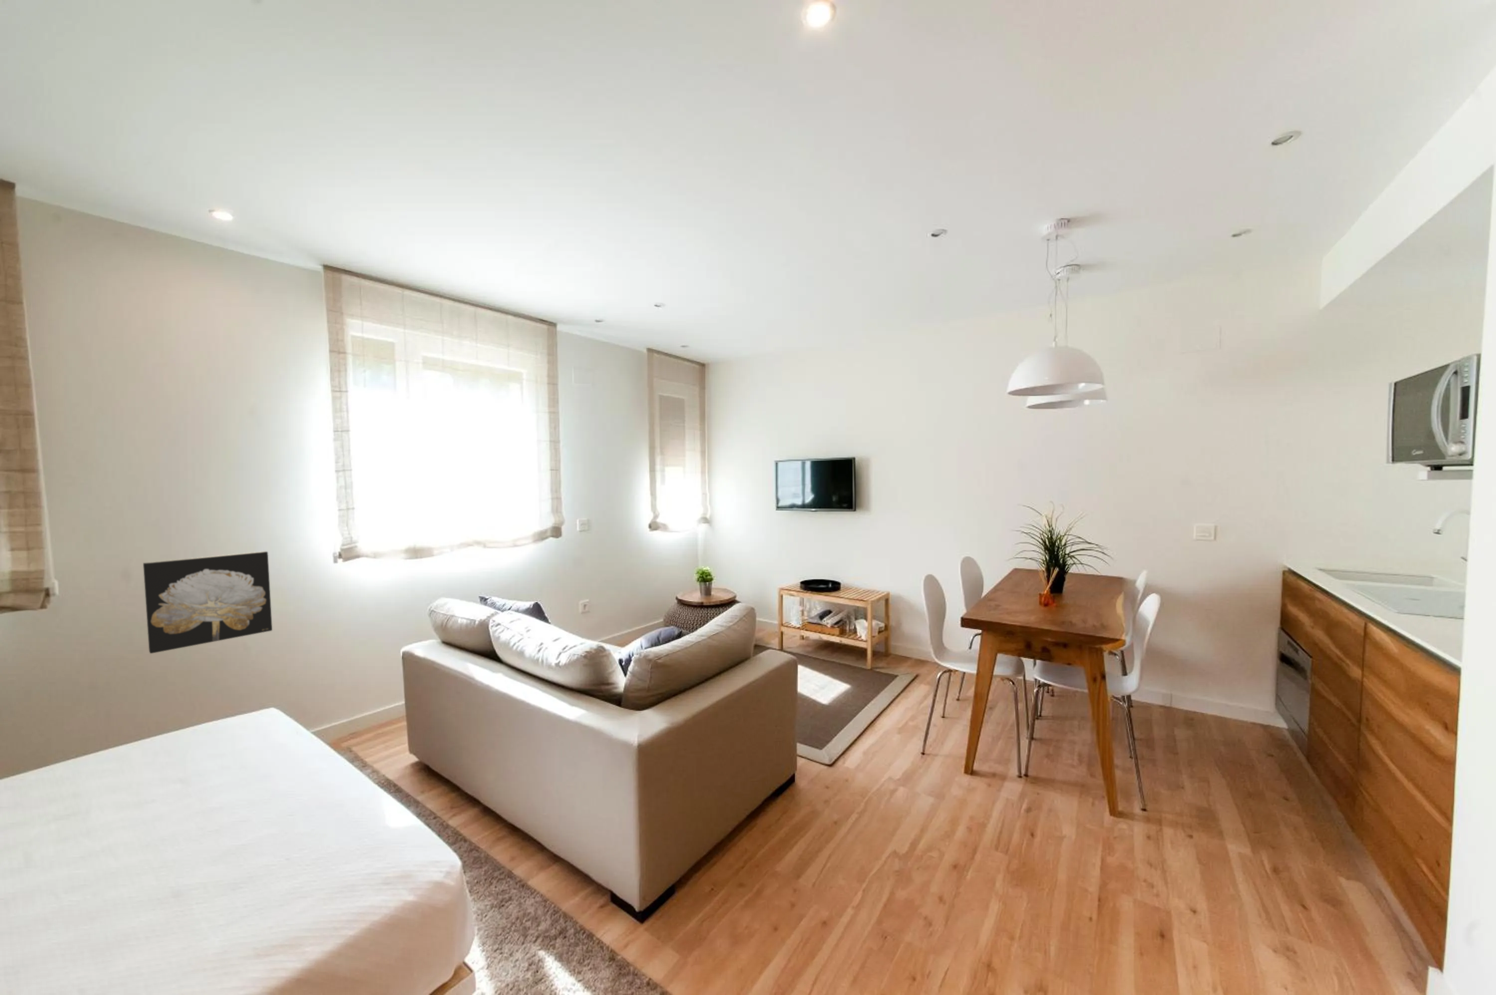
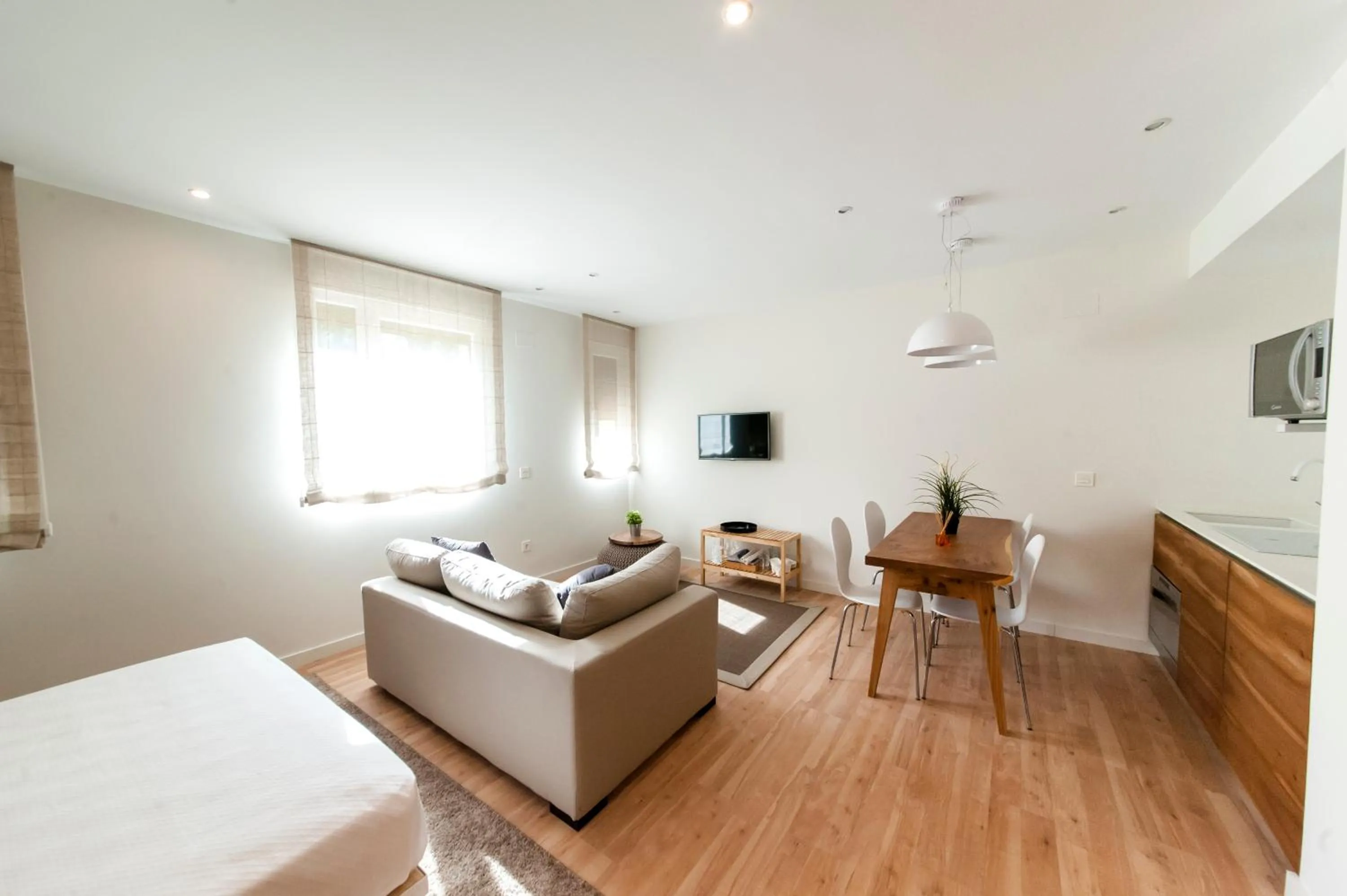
- wall art (211, 599)
